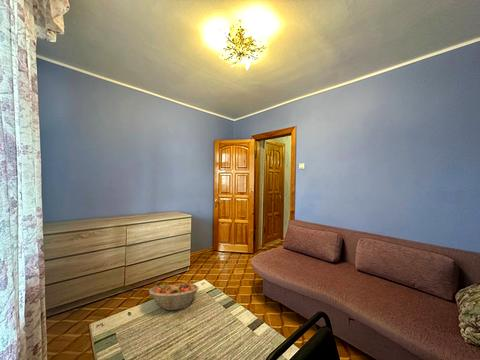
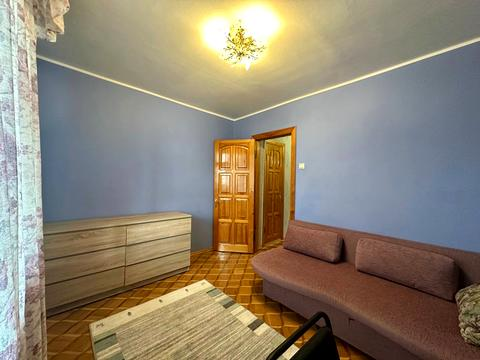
- fruit basket (174, 292)
